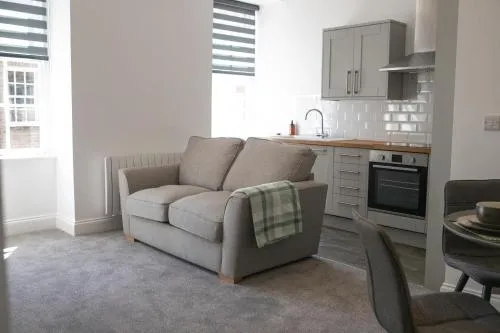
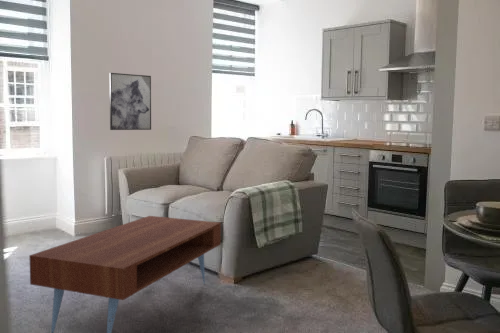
+ wall art (131, 102)
+ coffee table (139, 273)
